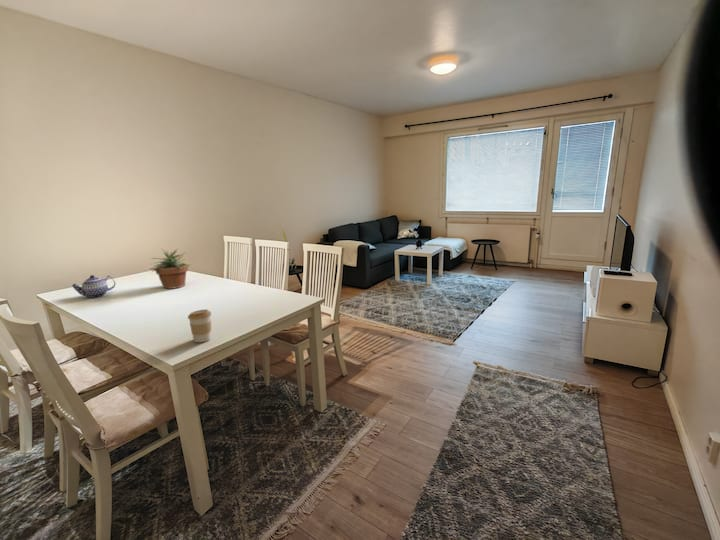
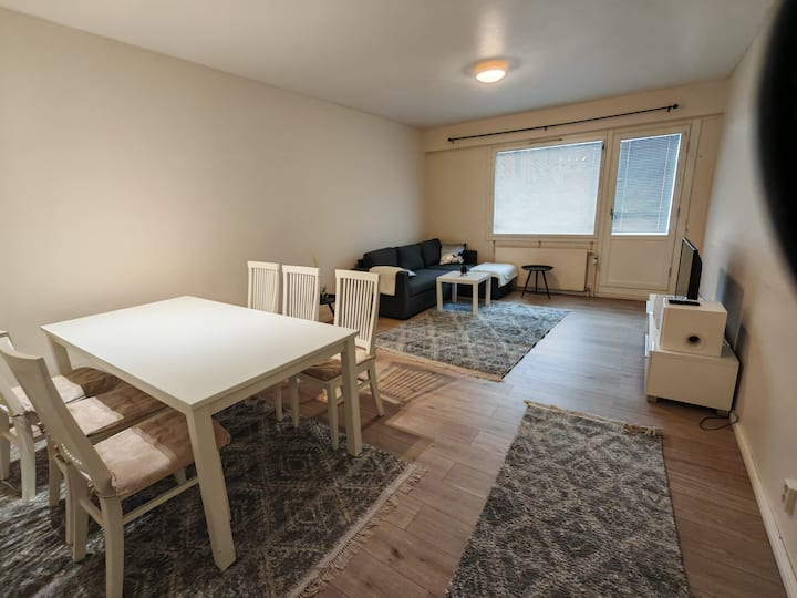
- coffee cup (200, 325)
- teapot (94, 285)
- potted plant (173, 267)
